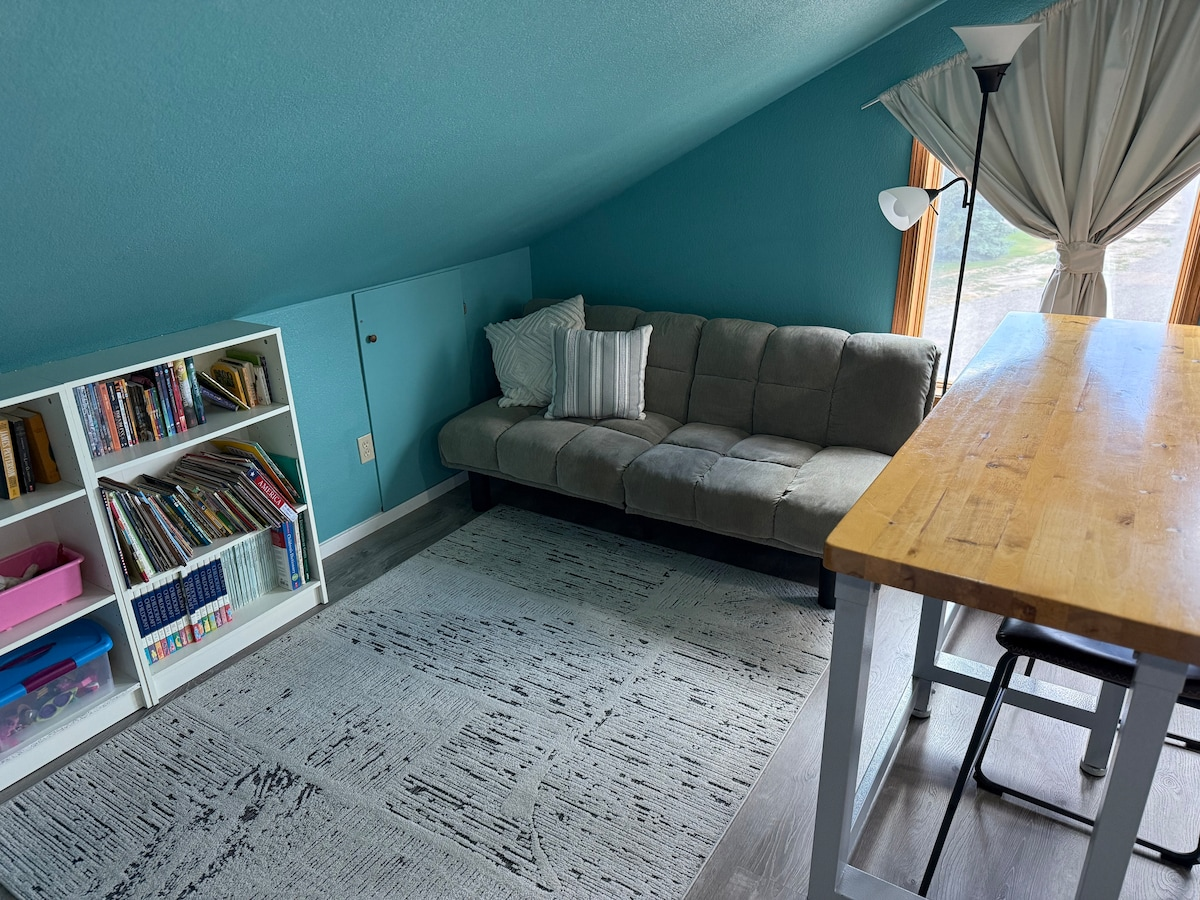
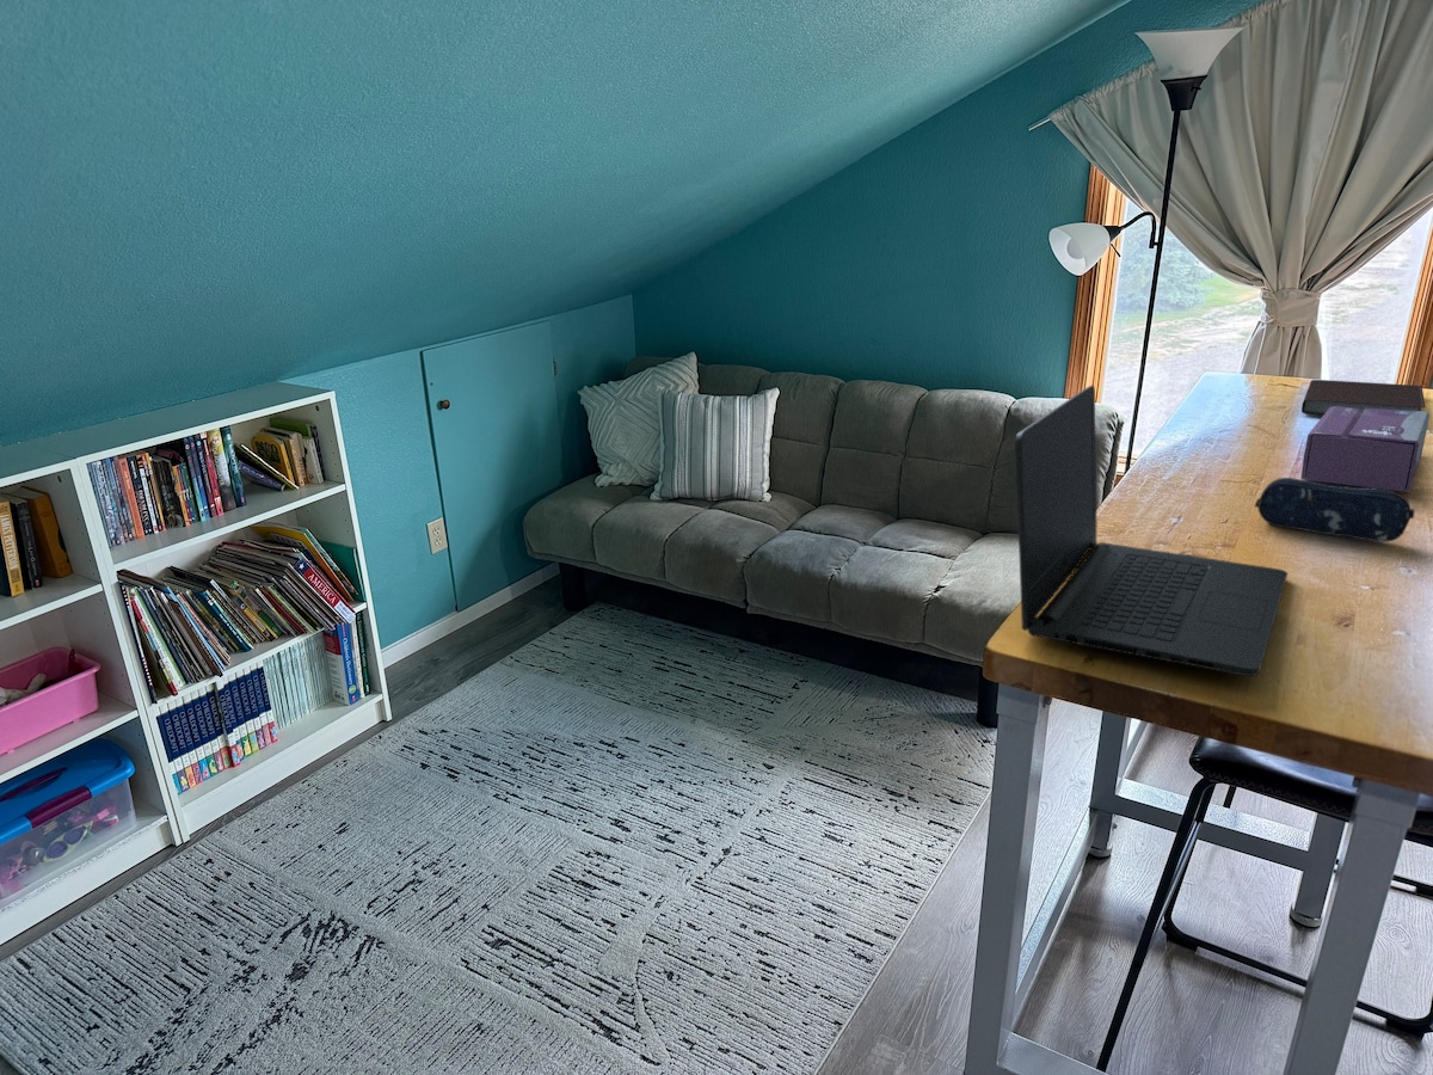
+ notebook (1361, 399)
+ laptop (1158, 551)
+ pencil case (1331, 509)
+ tissue box (1366, 444)
